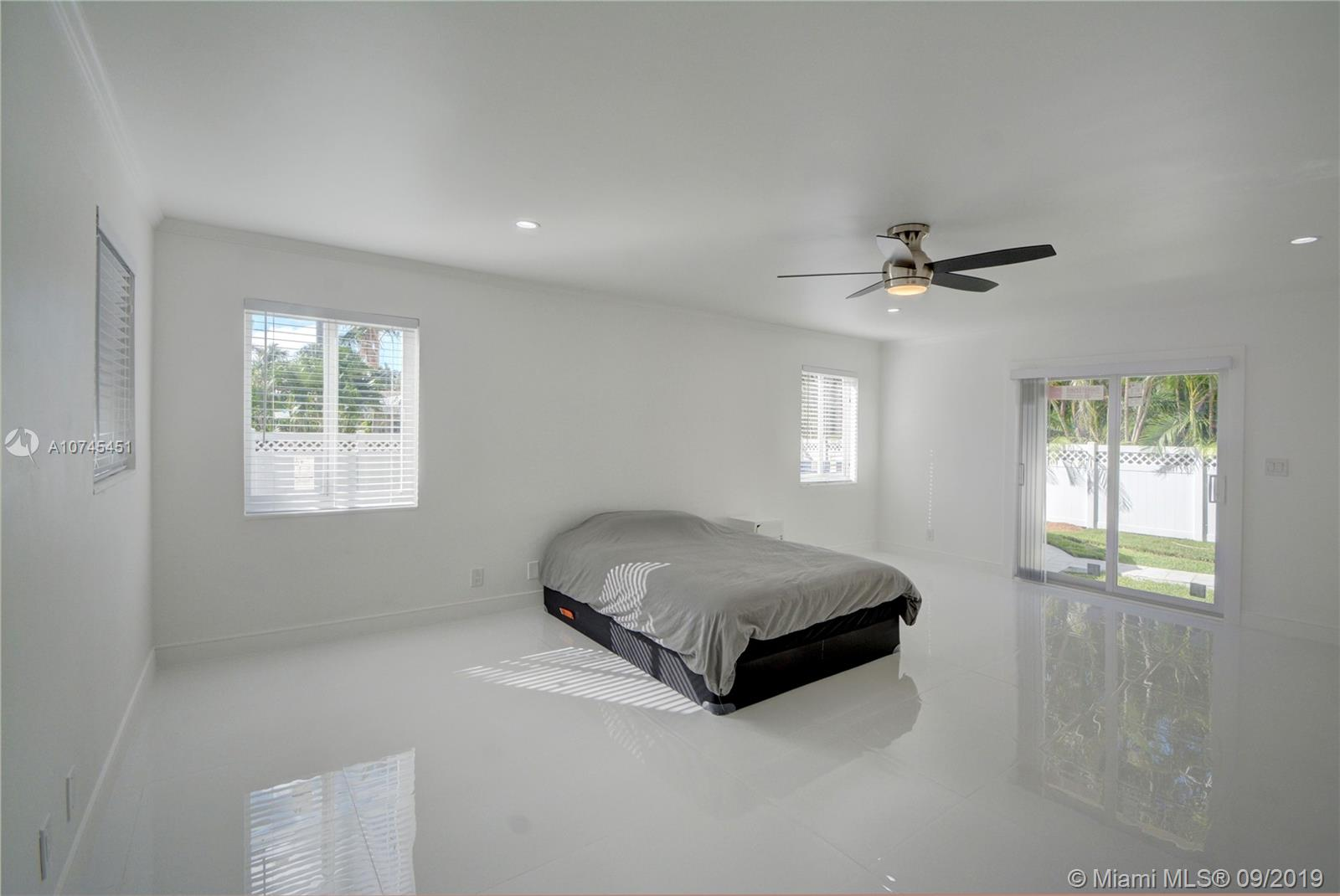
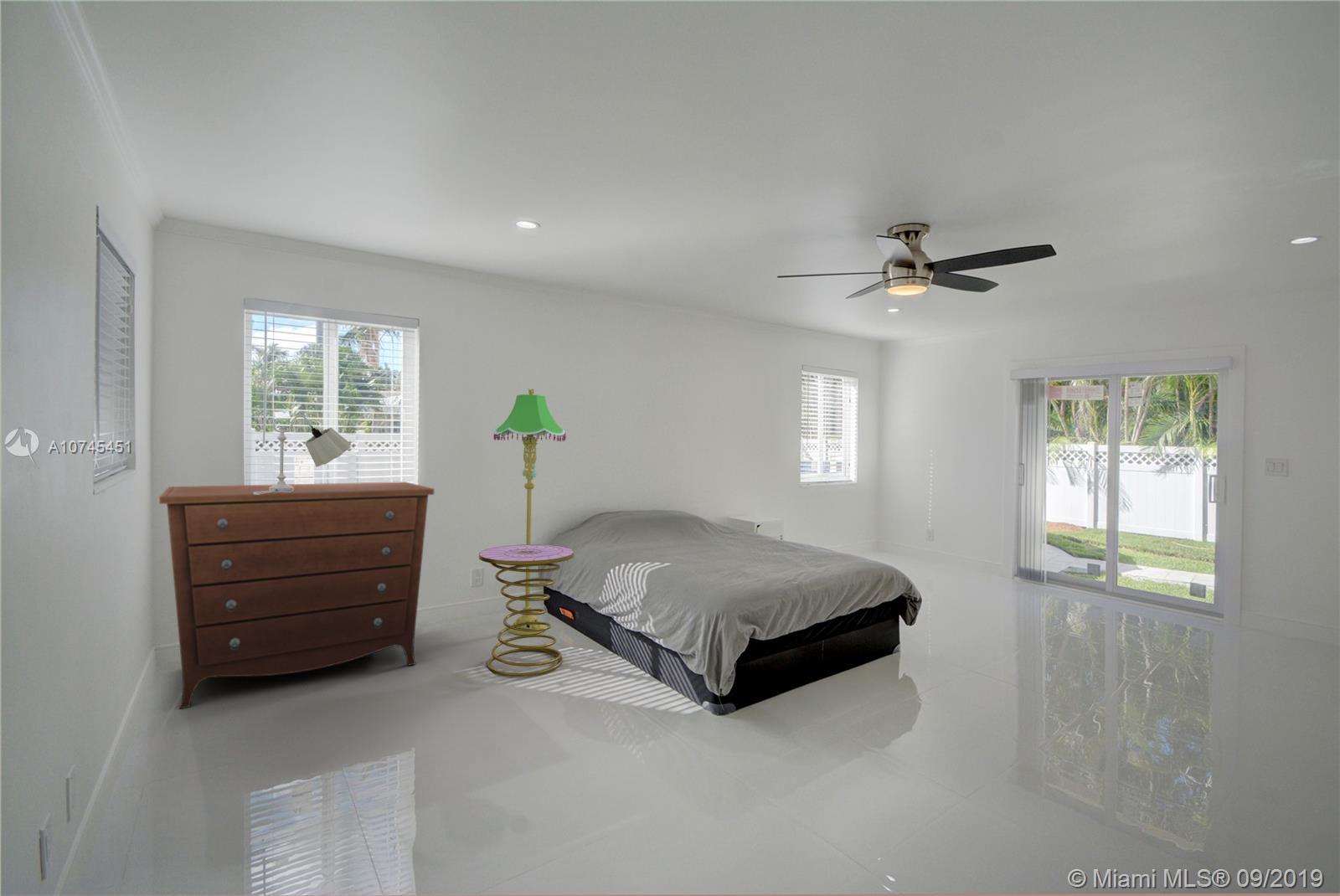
+ dresser (304, 577)
+ table lamp (308, 451)
+ side table (528, 609)
+ floor lamp (528, 509)
